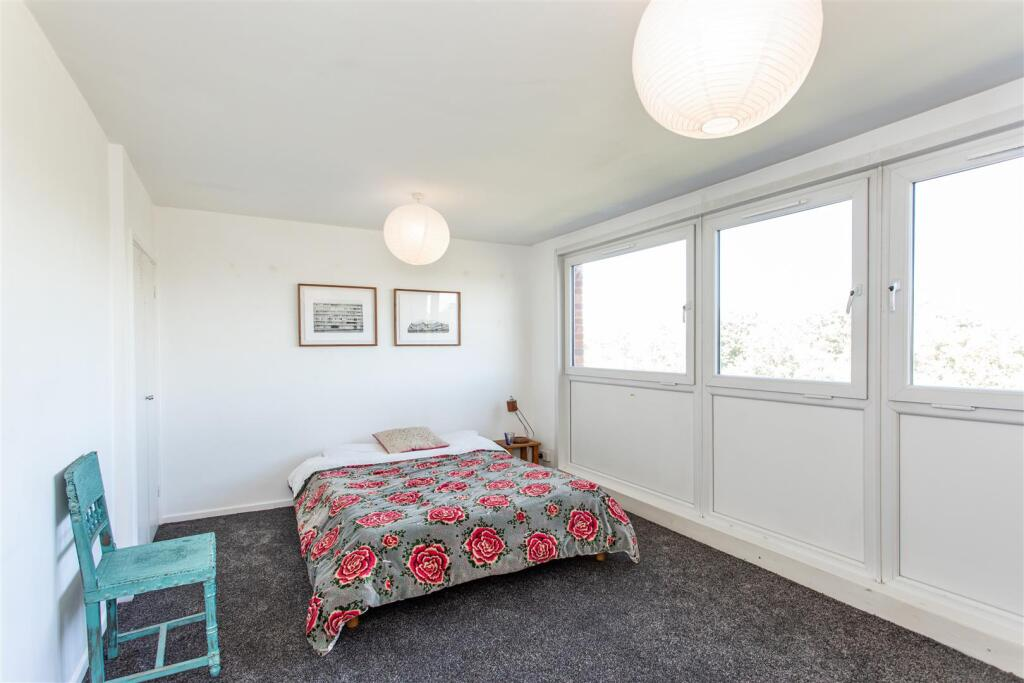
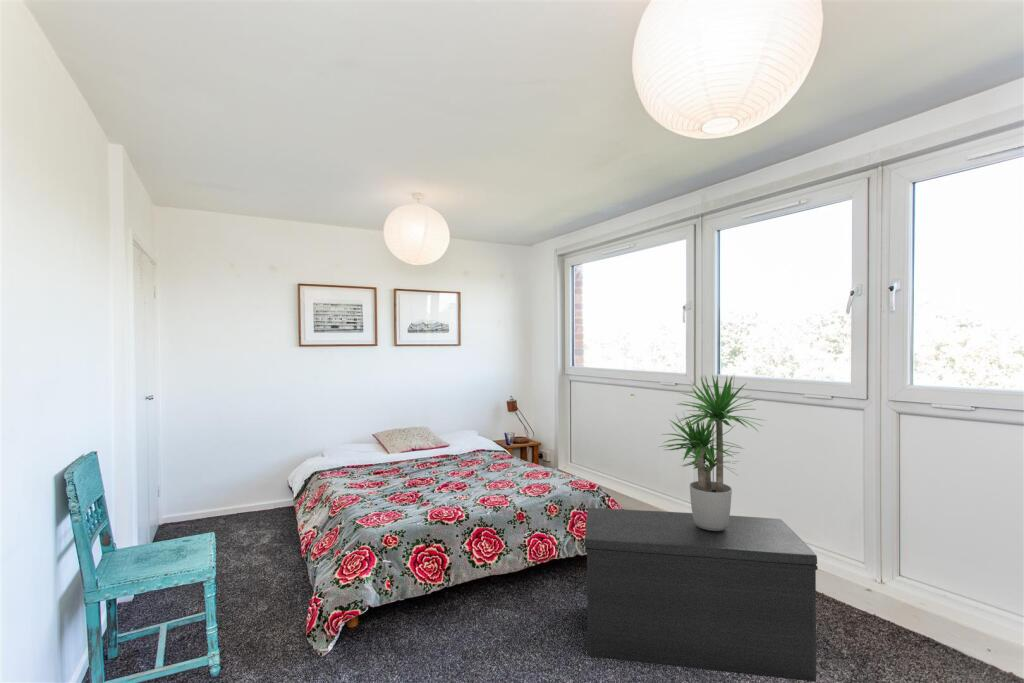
+ bench (688, 583)
+ potted plant (711, 450)
